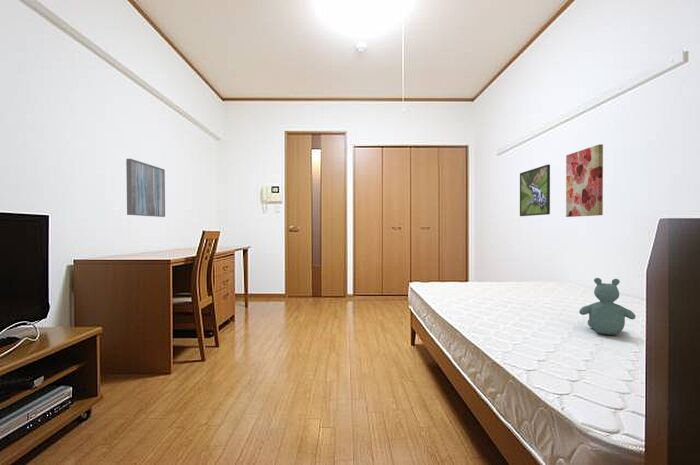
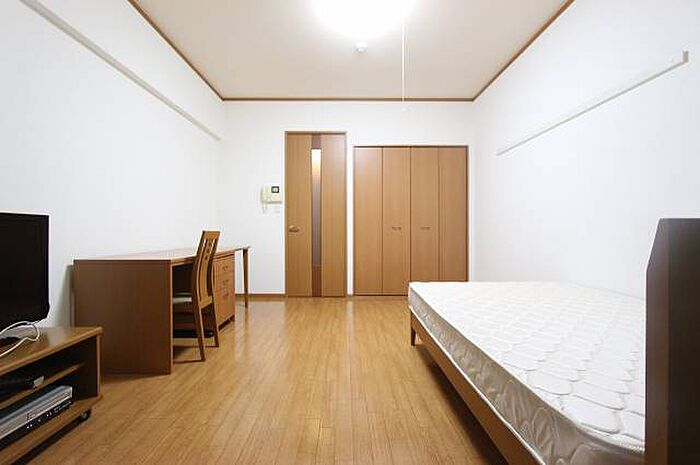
- wall art (583, 183)
- wall art (147, 190)
- stuffed bear (605, 304)
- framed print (533, 192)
